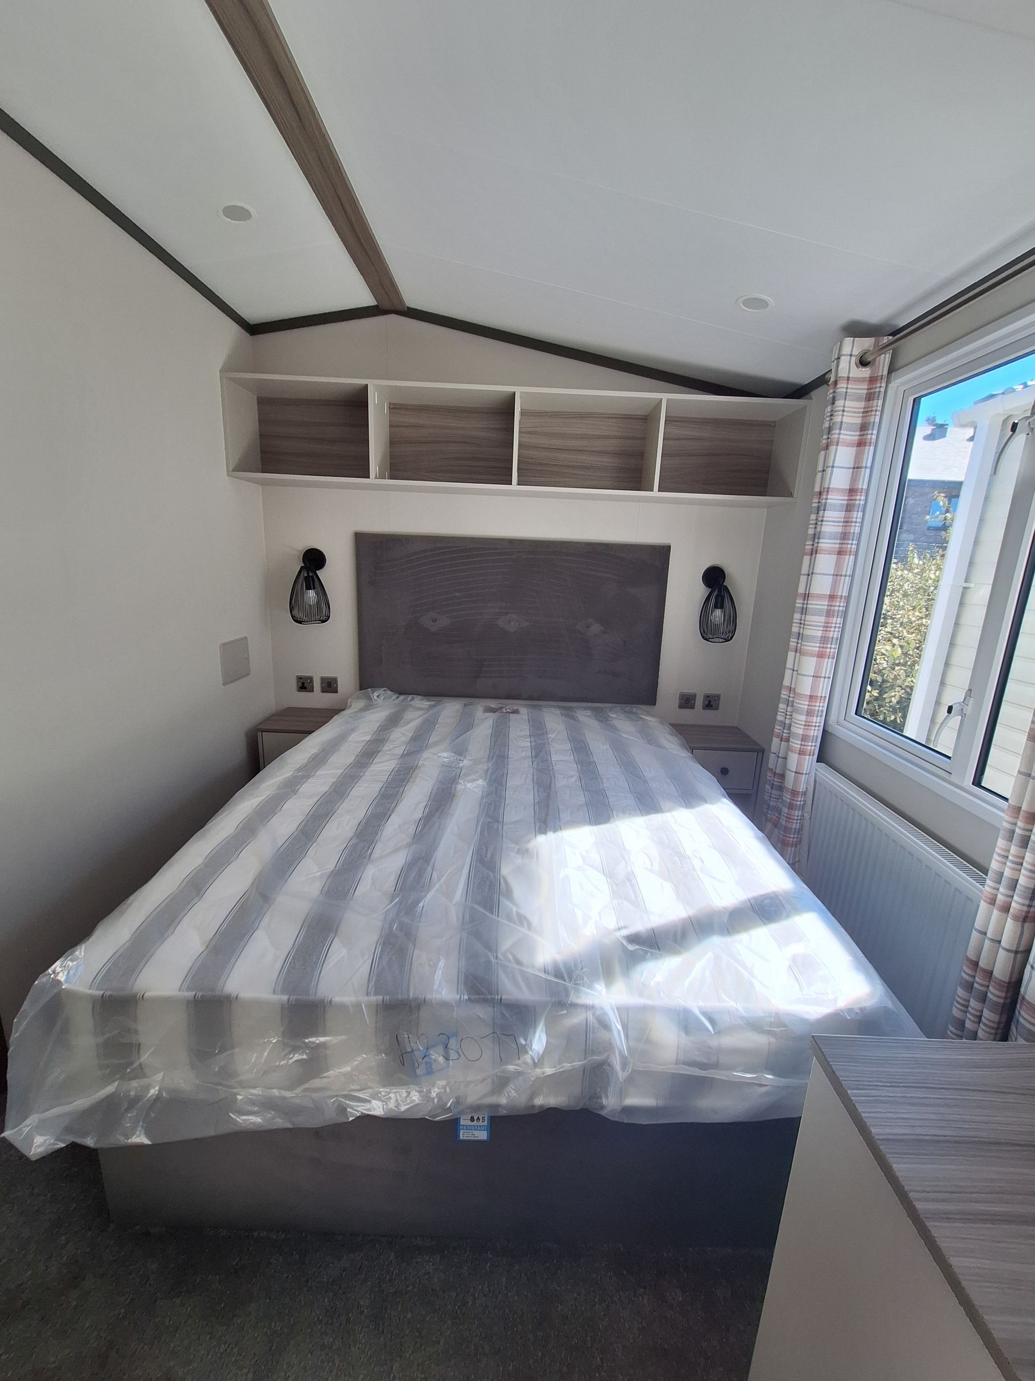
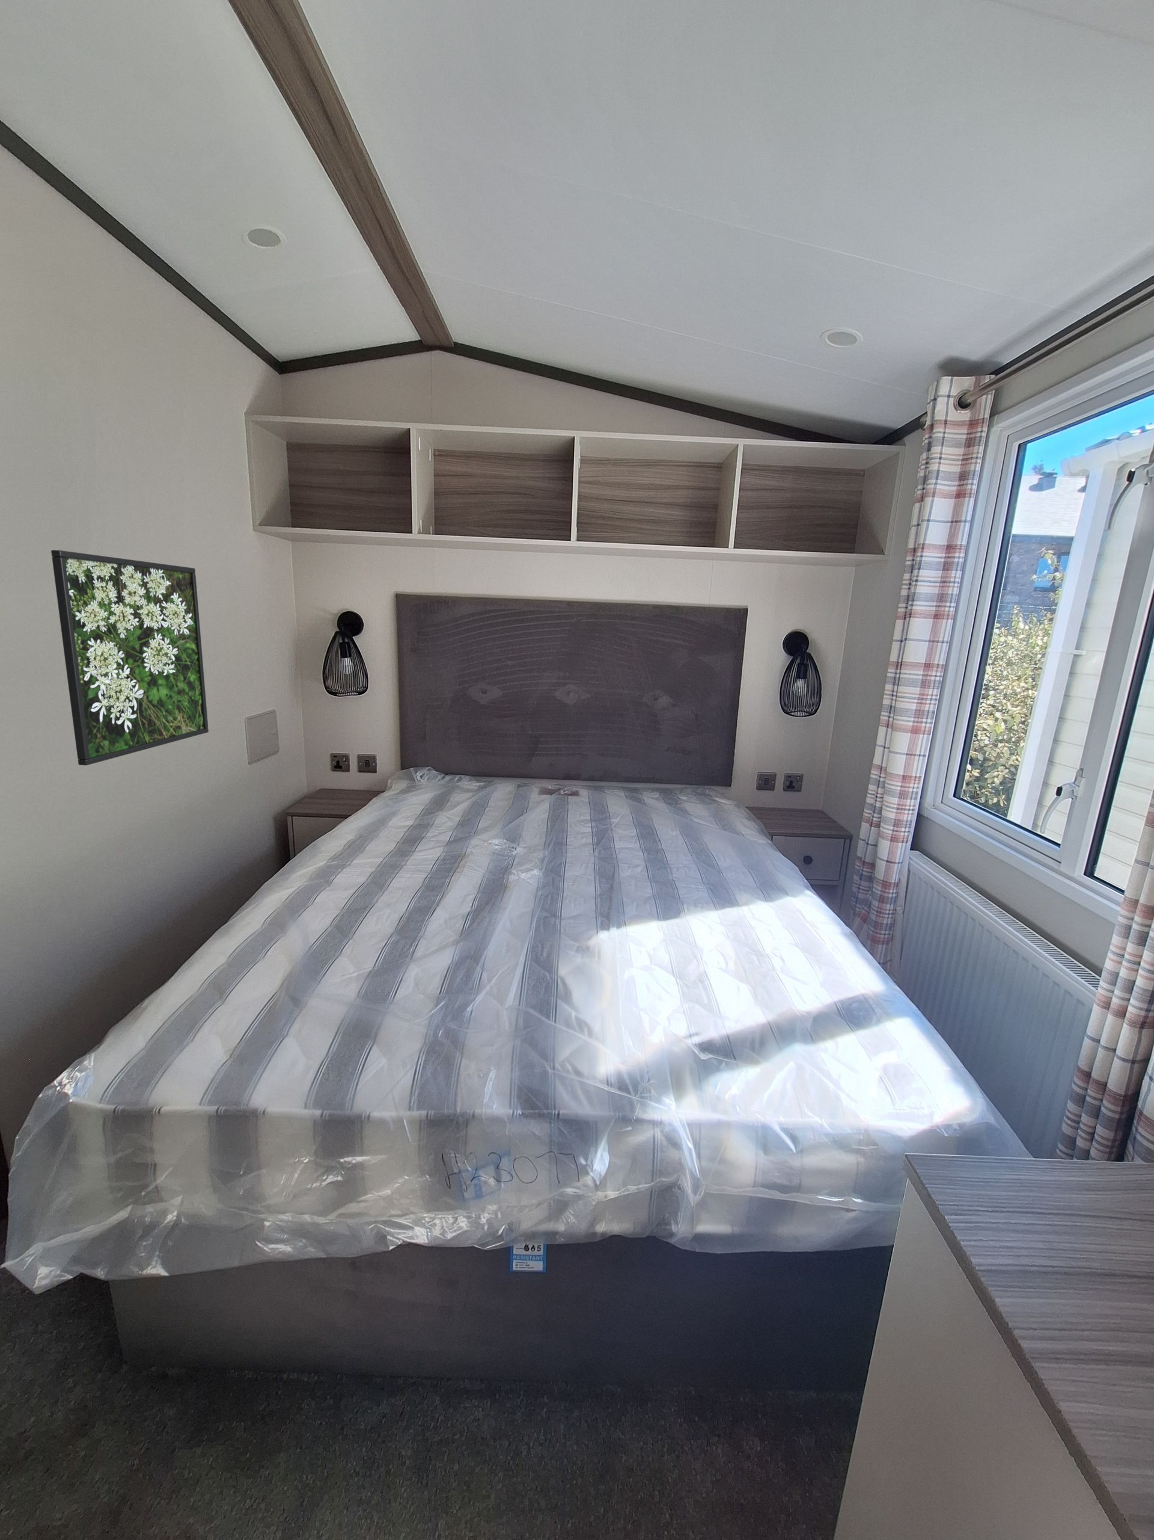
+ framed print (143, 656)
